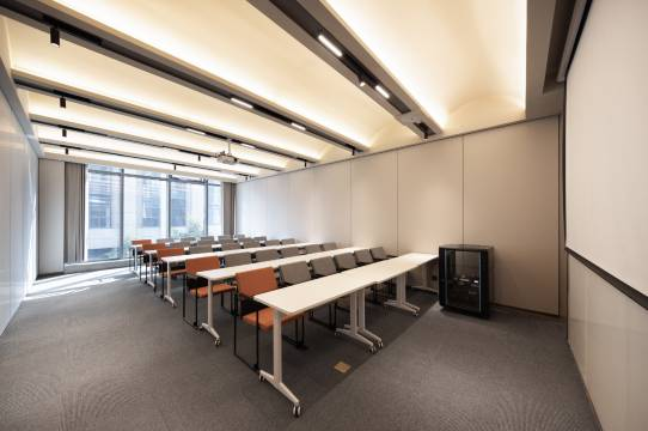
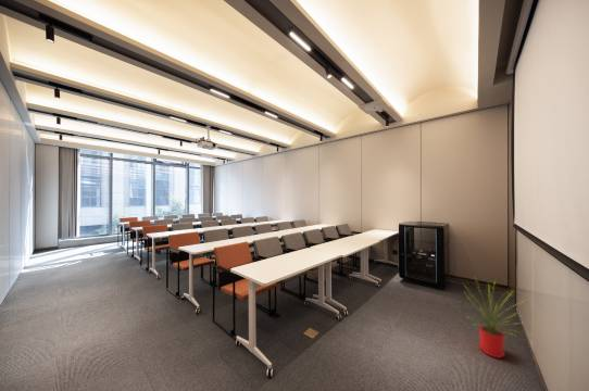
+ house plant (492, 318)
